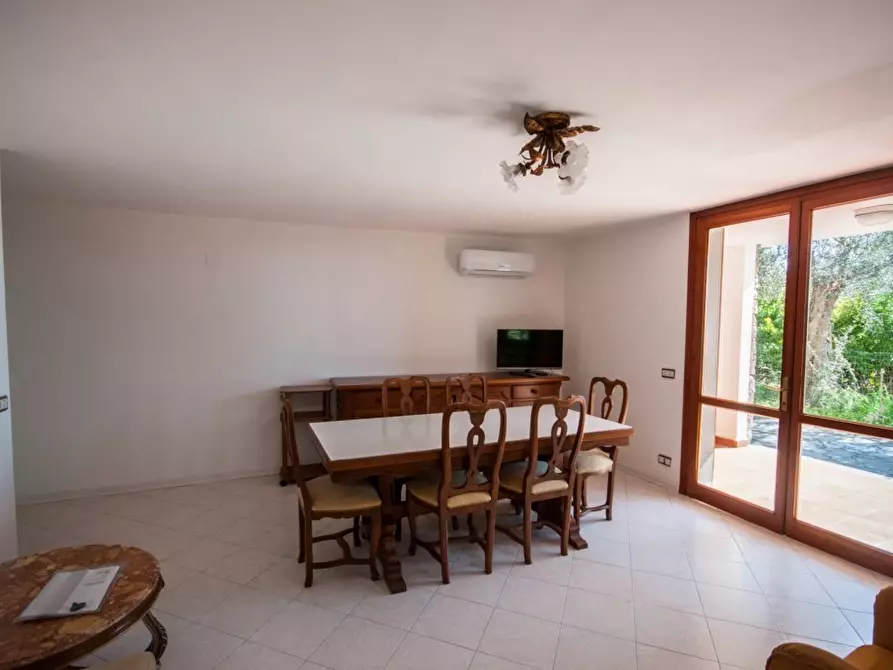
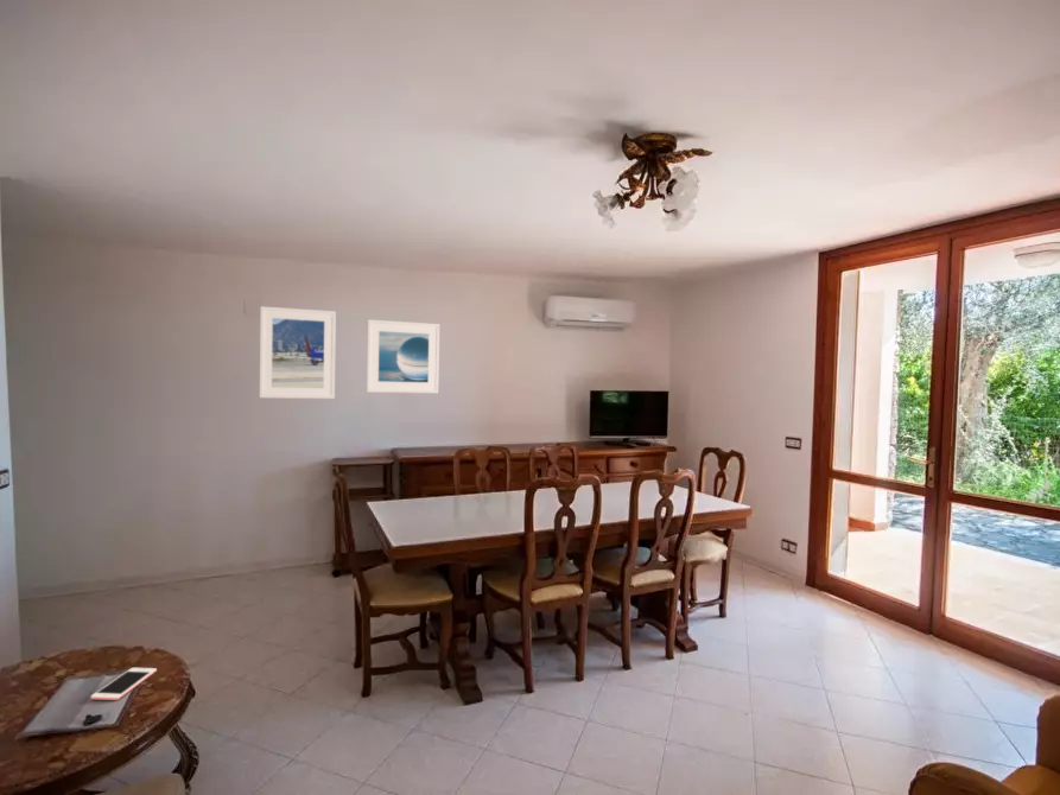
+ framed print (298, 354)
+ cell phone (125, 682)
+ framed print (404, 357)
